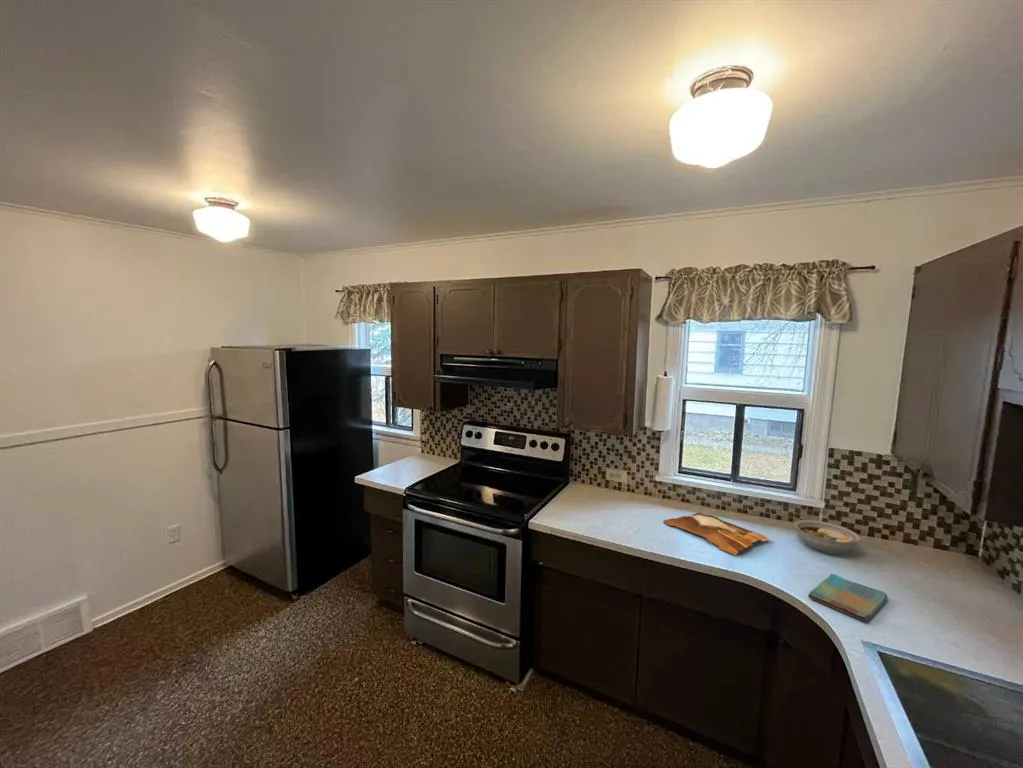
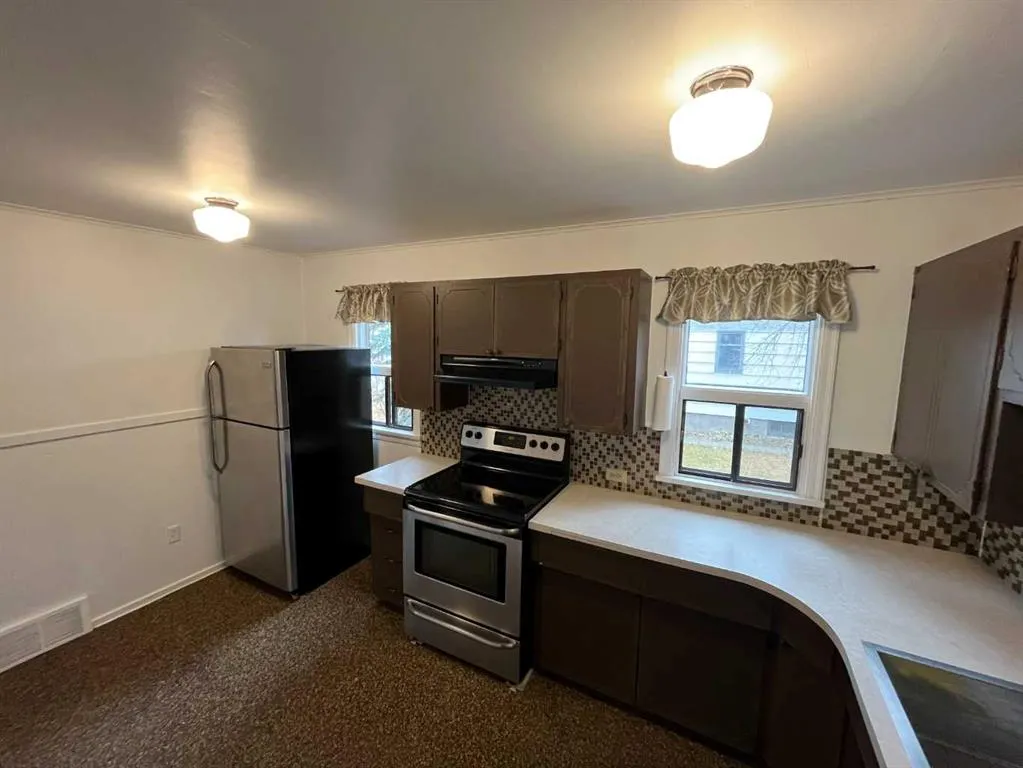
- bowl (825, 539)
- dish towel (847, 595)
- cutting board (714, 526)
